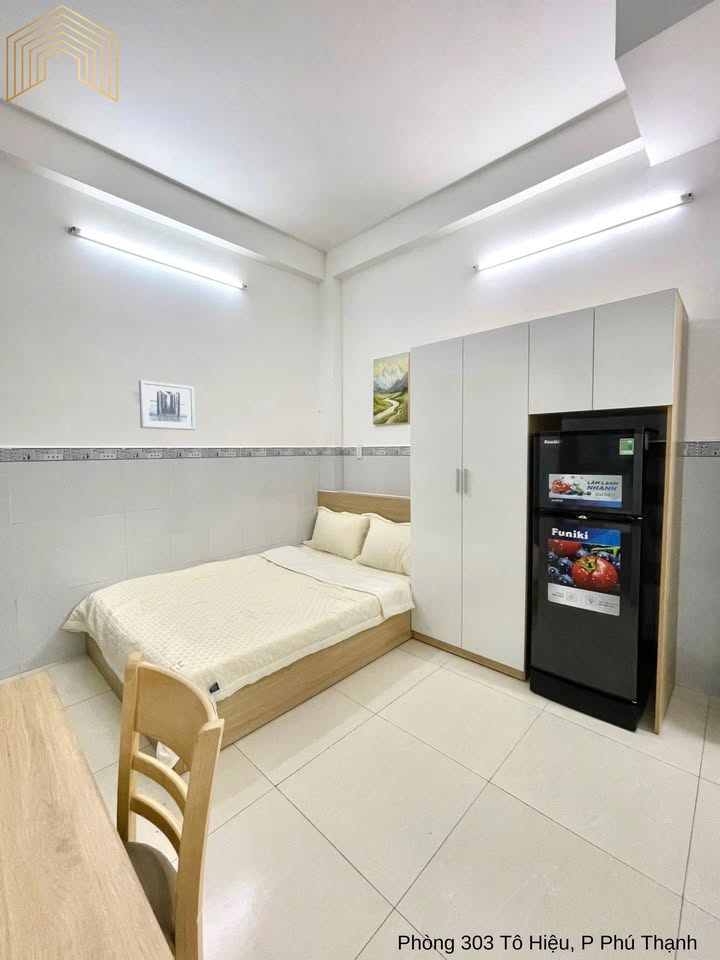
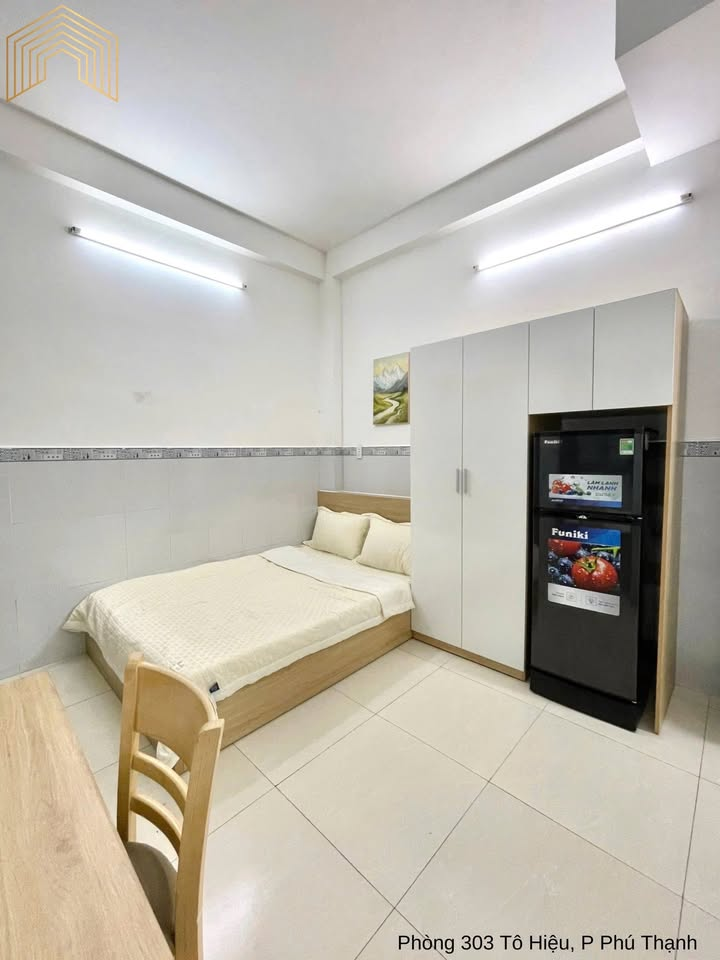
- wall art (168, 406)
